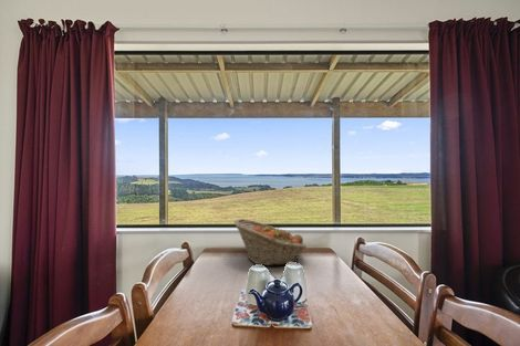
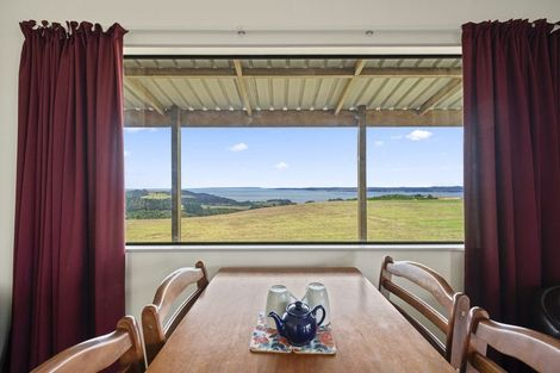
- fruit basket (269, 239)
